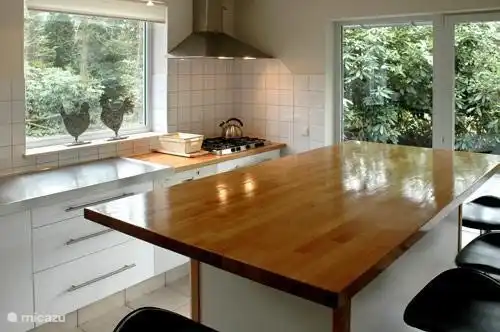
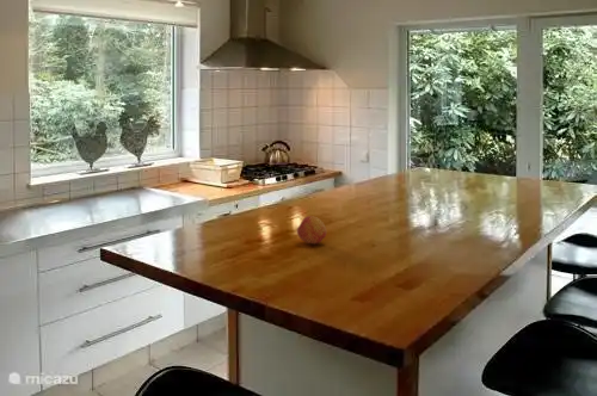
+ fruit (312, 229)
